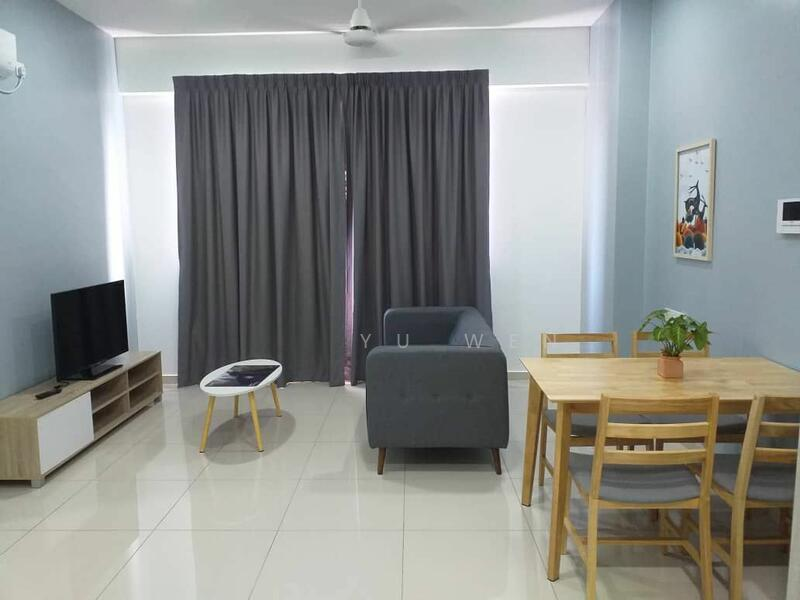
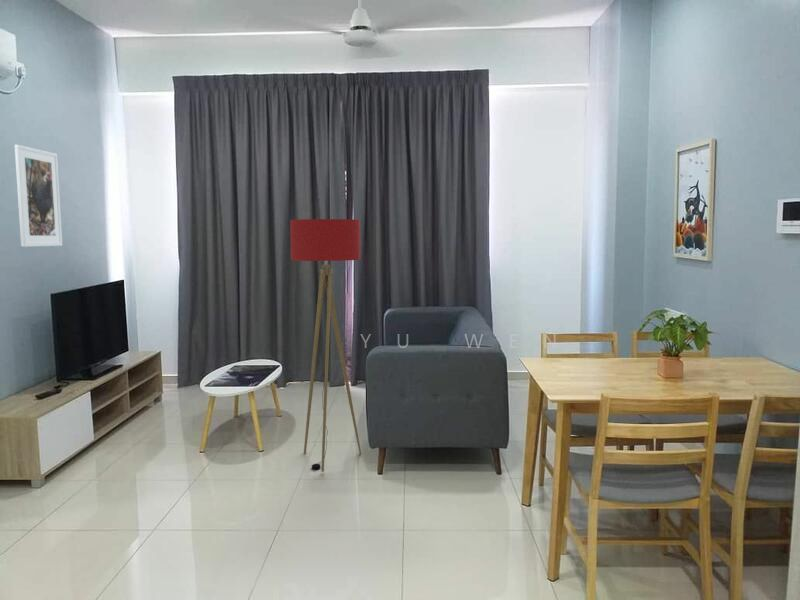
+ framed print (39, 198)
+ floor lamp (327, 342)
